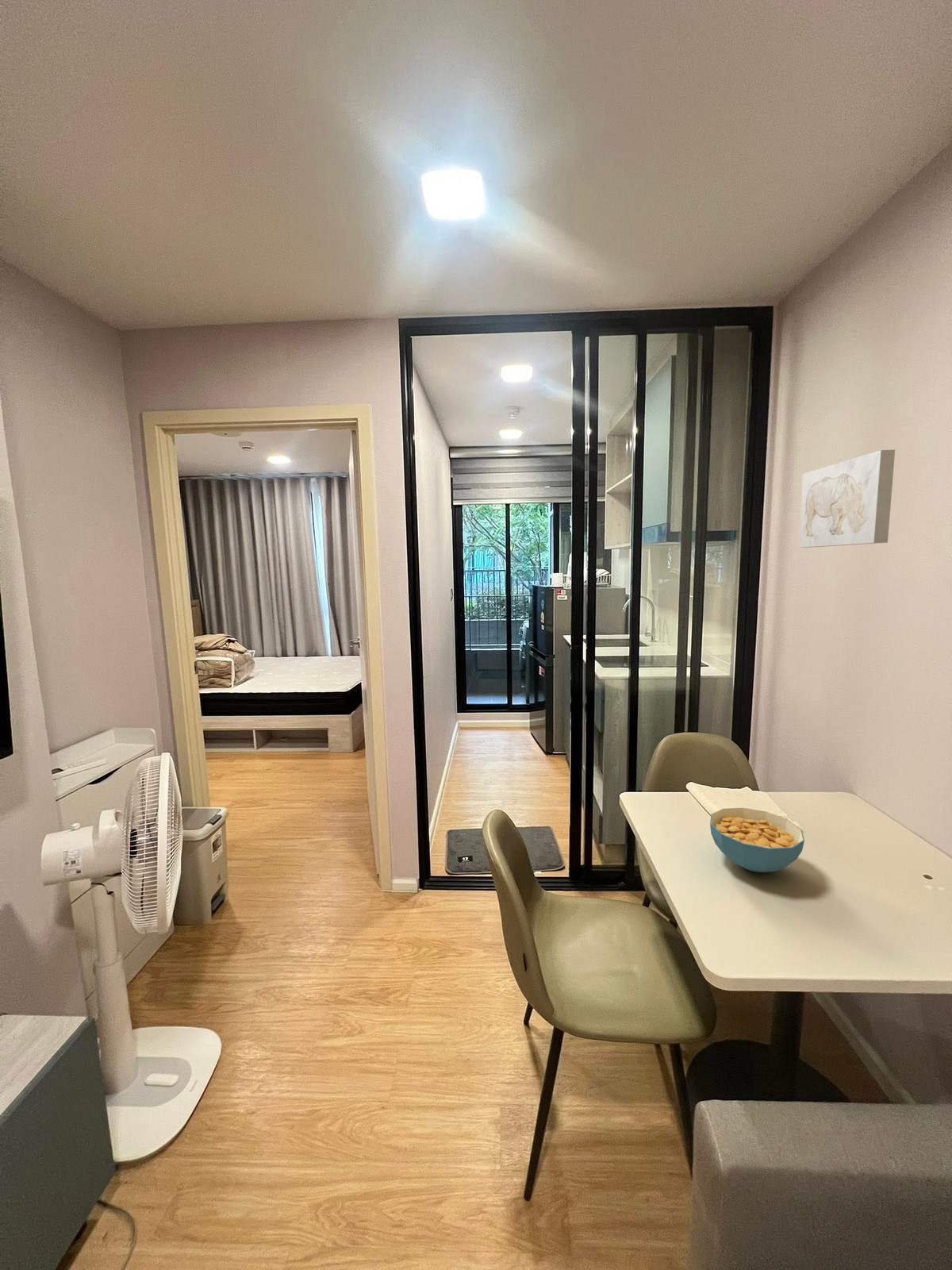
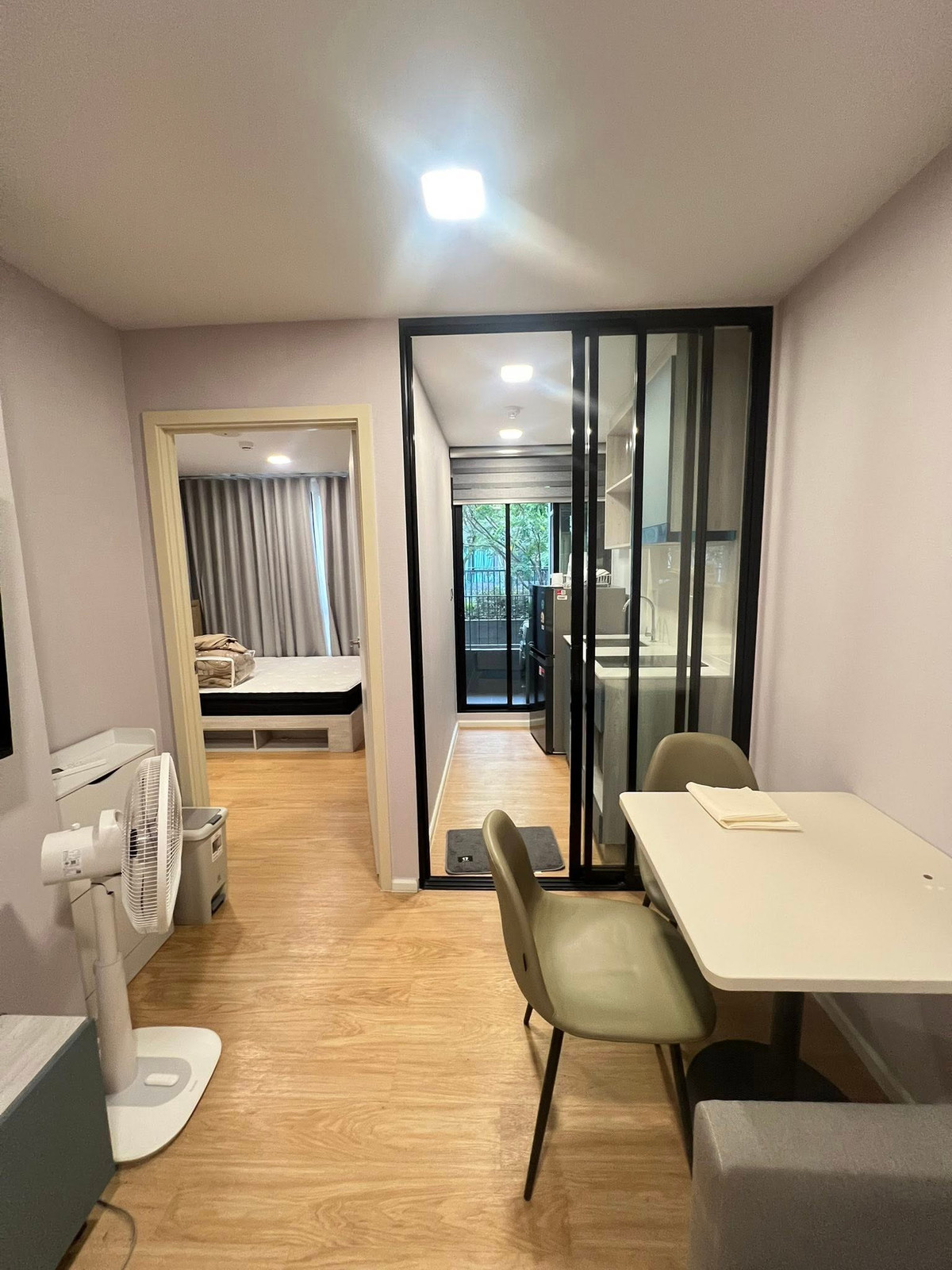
- wall art (840, 504)
- cereal bowl (754, 845)
